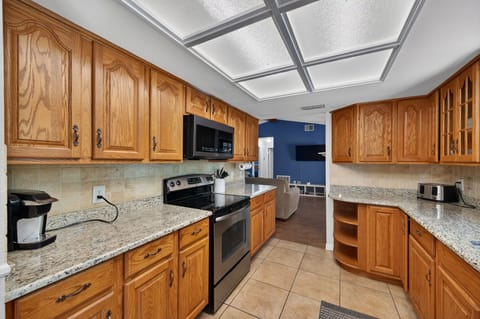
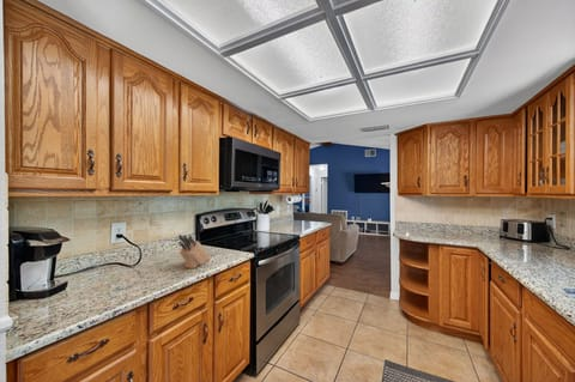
+ knife block (194, 248)
